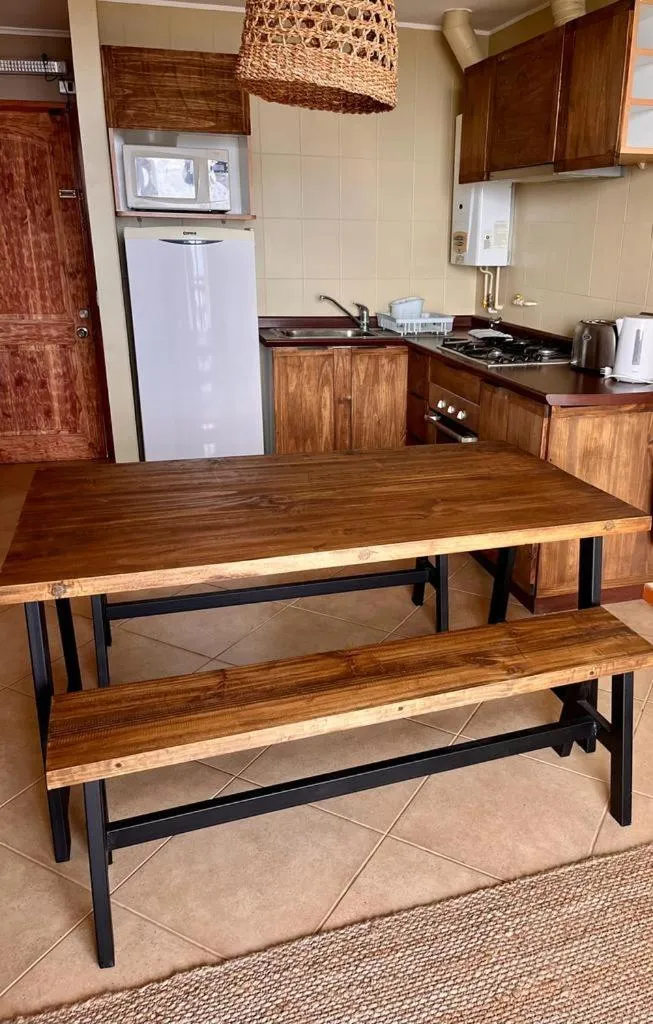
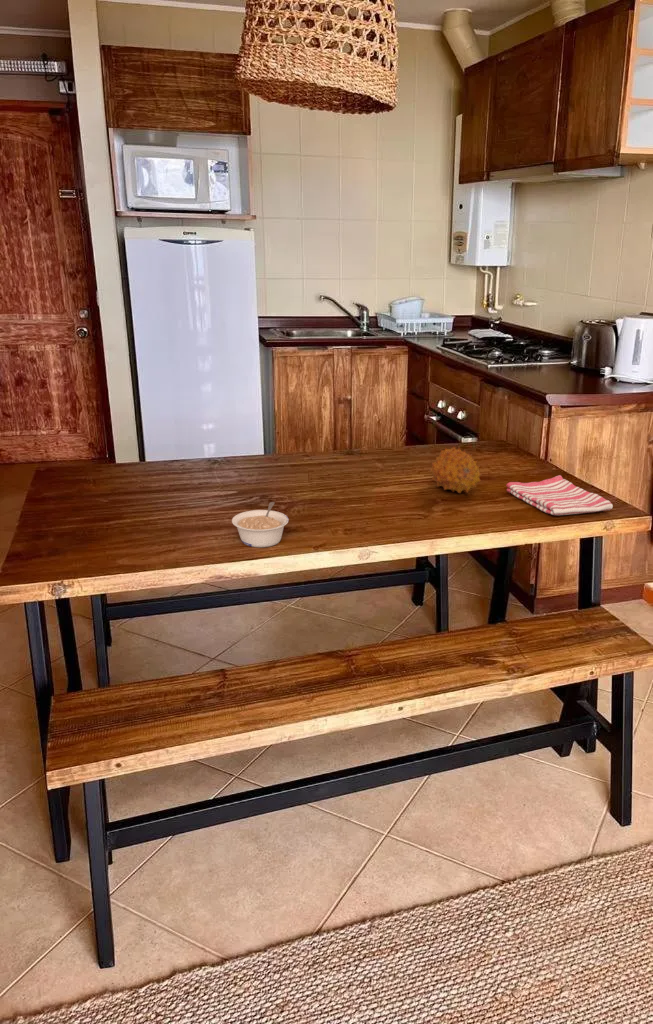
+ legume (259, 527)
+ dish towel (557, 495)
+ fruit (456, 470)
